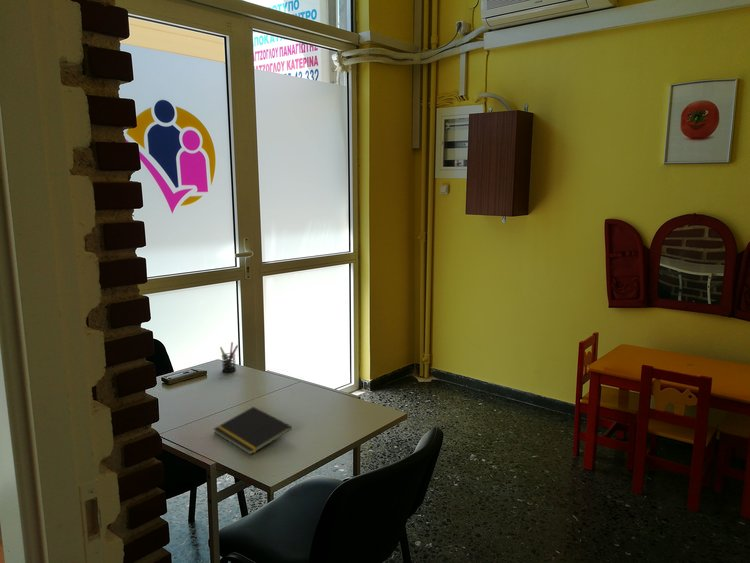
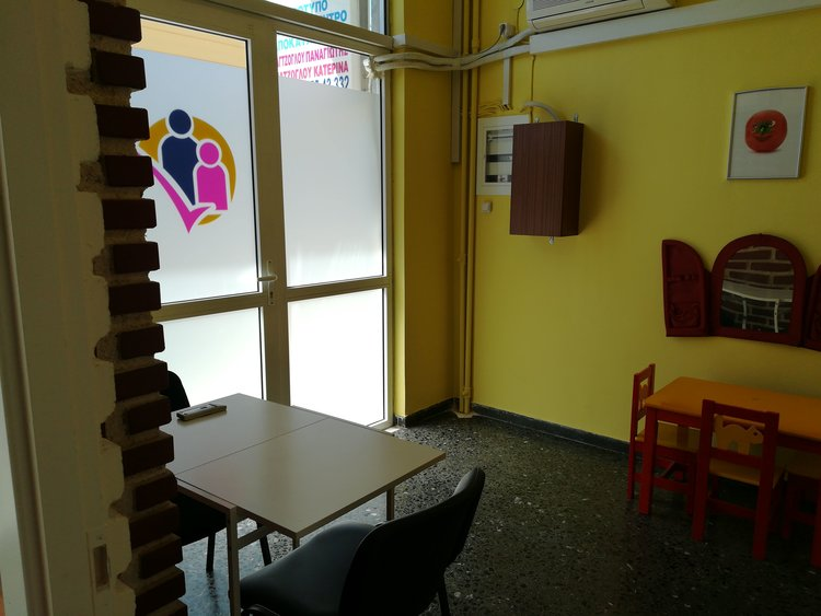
- notepad (252, 429)
- pen holder (227, 356)
